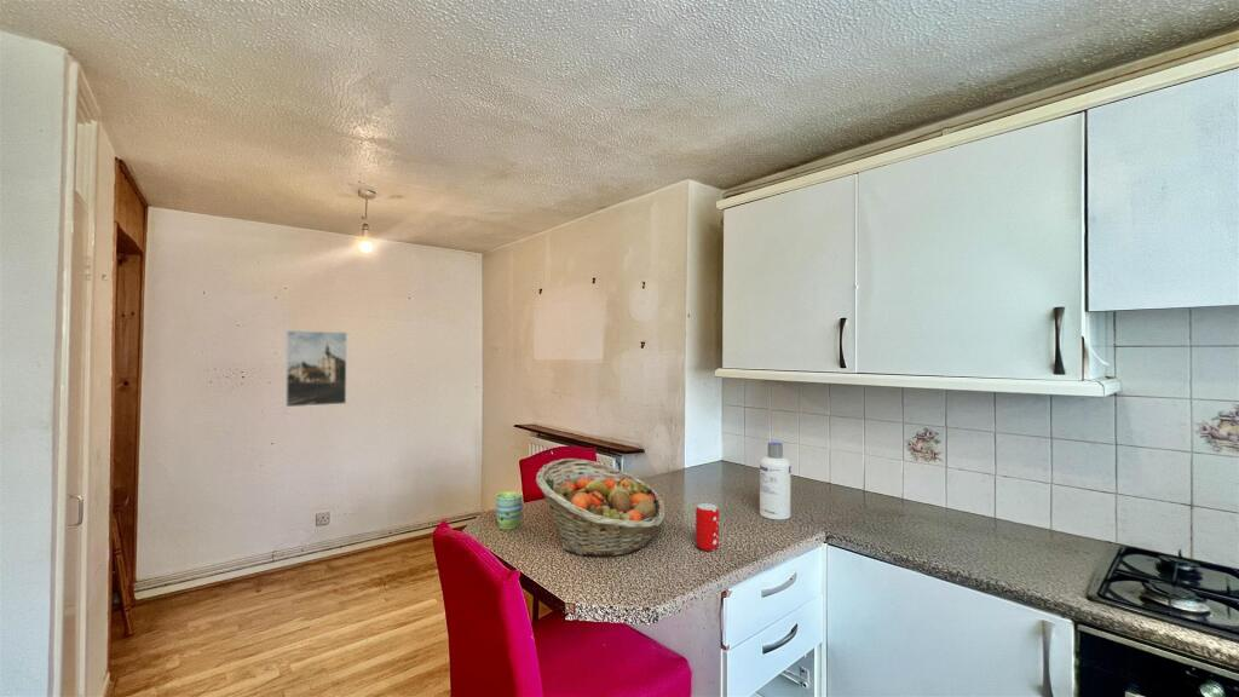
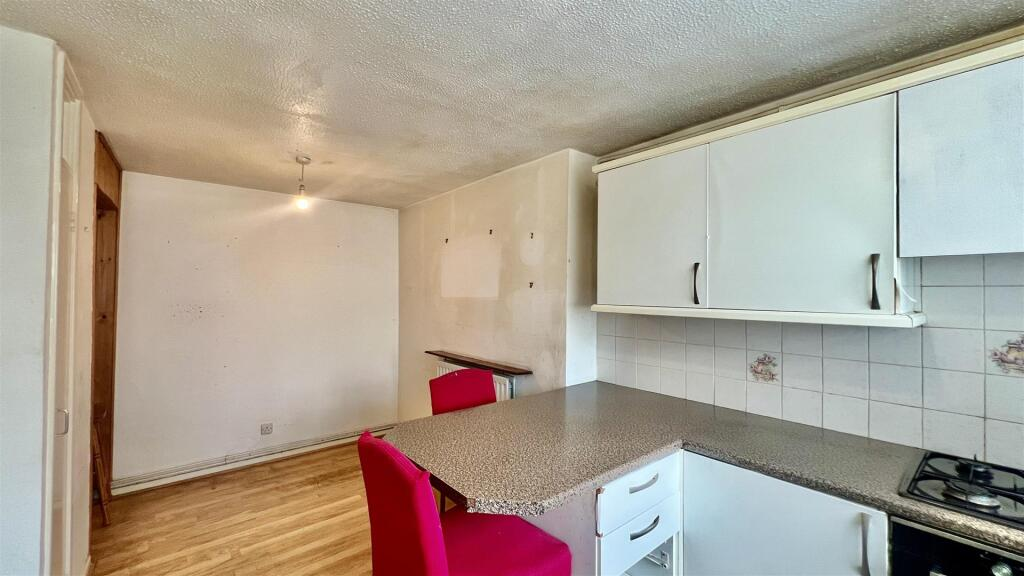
- mug (509, 508)
- beverage can (707, 526)
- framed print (317, 368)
- screw cap bottle (774, 479)
- fruit basket (601, 501)
